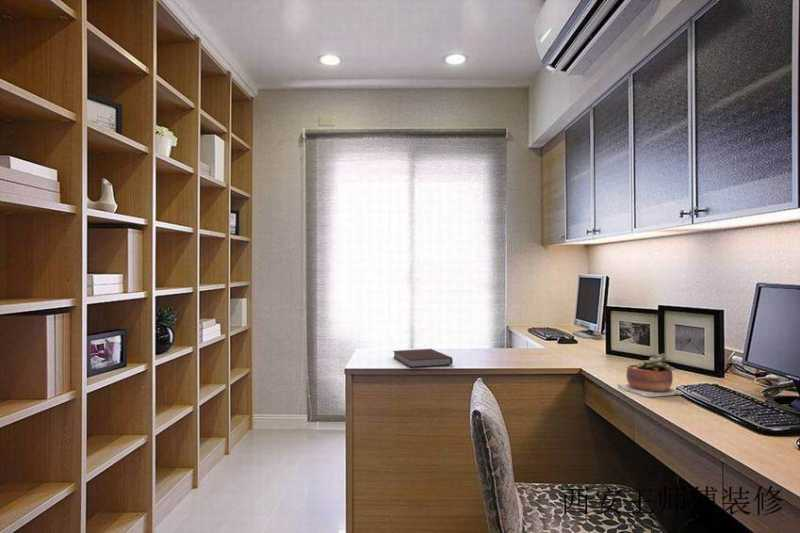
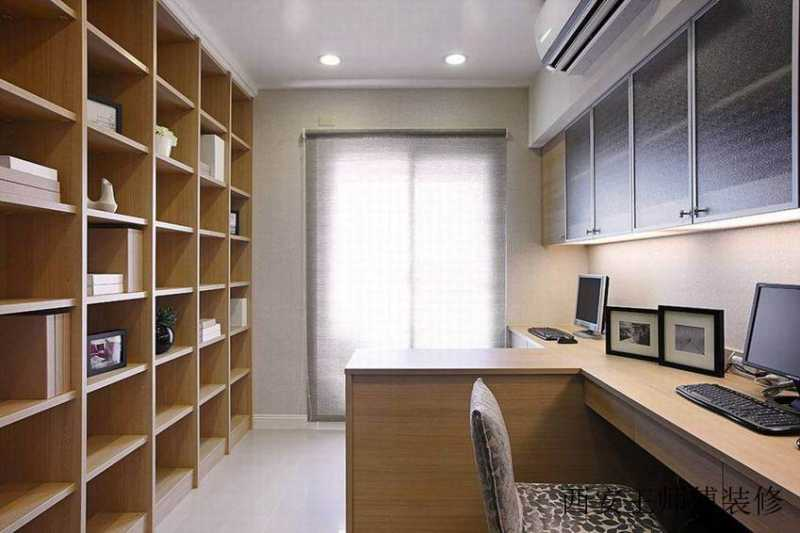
- notebook (421, 357)
- succulent plant (649, 371)
